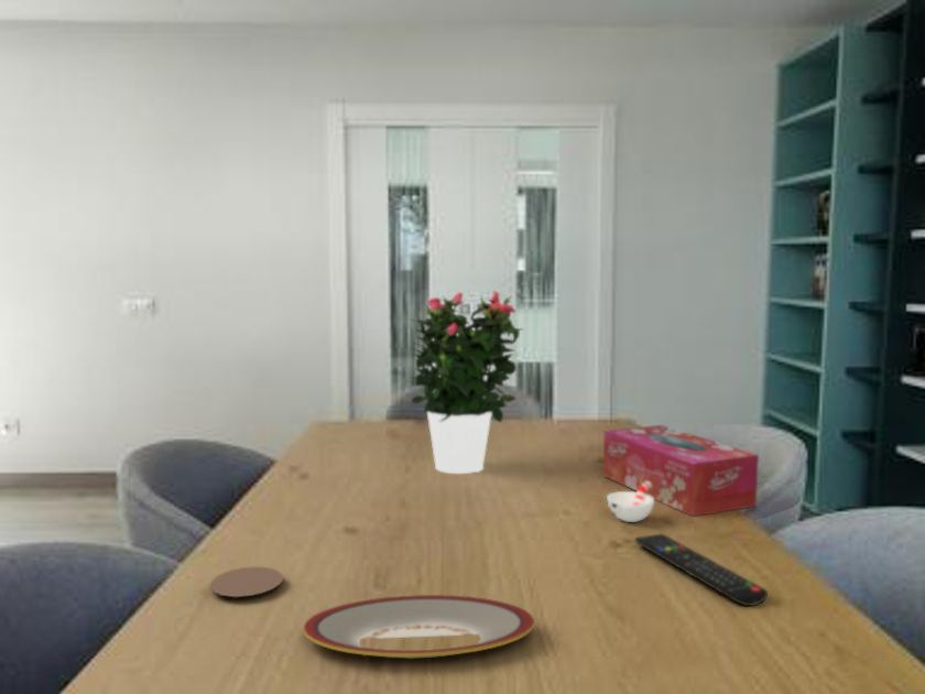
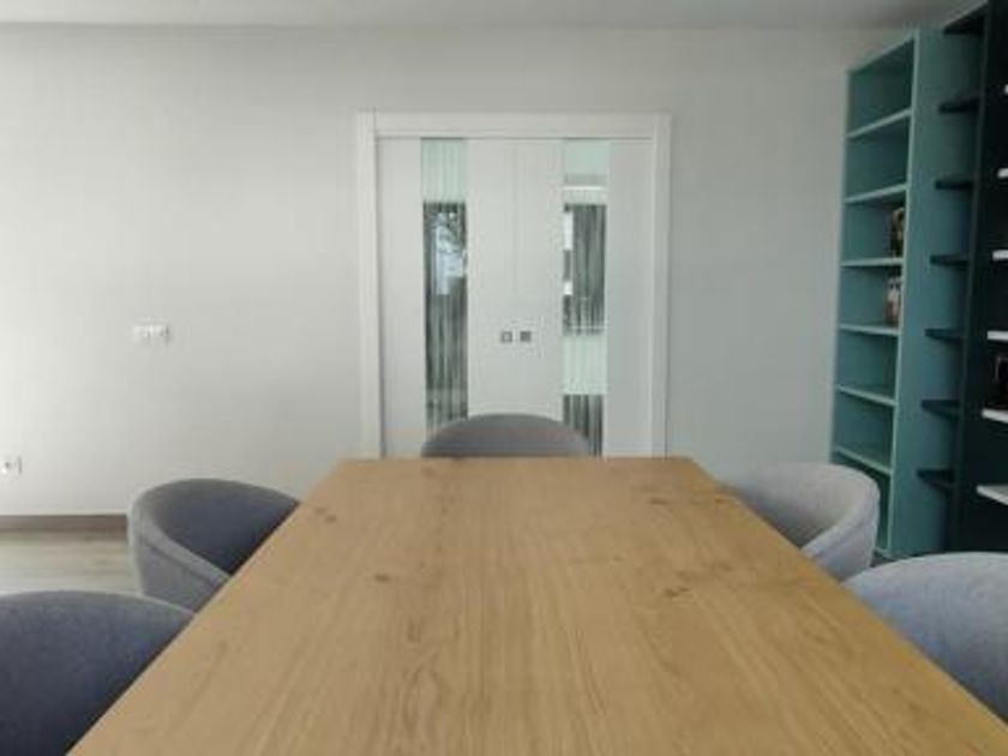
- plate (420, 631)
- tissue box (675, 466)
- cup (632, 503)
- coaster (247, 585)
- remote control (696, 566)
- potted flower (463, 380)
